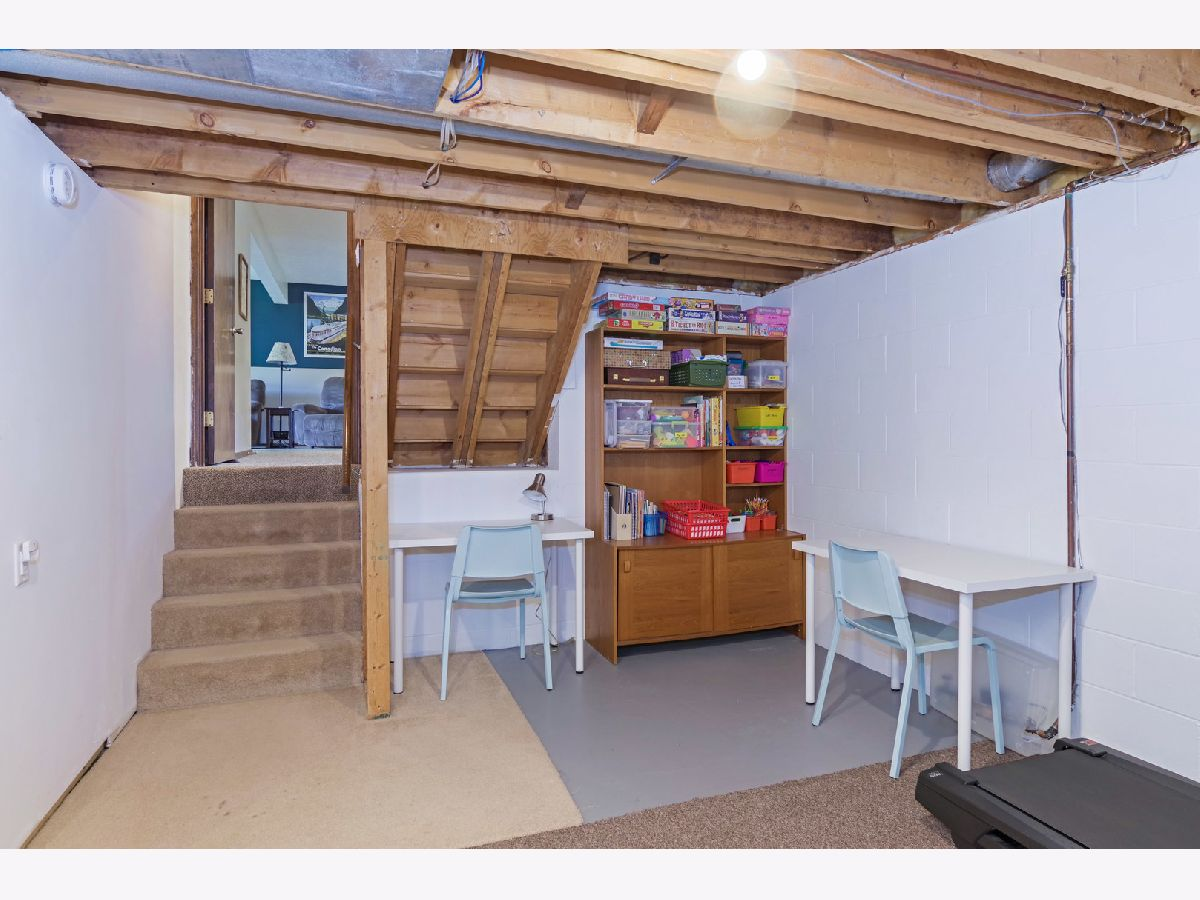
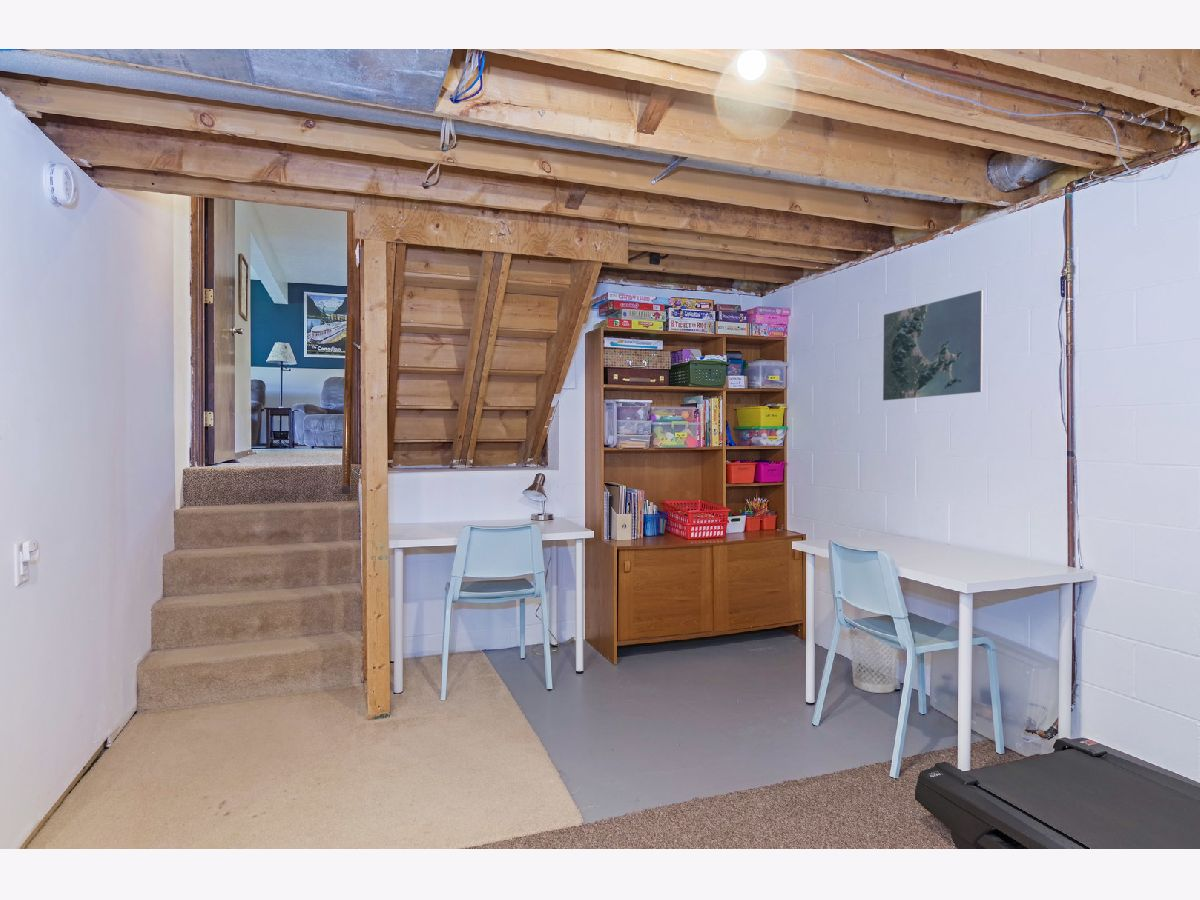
+ wastebasket (874, 656)
+ map (926, 349)
